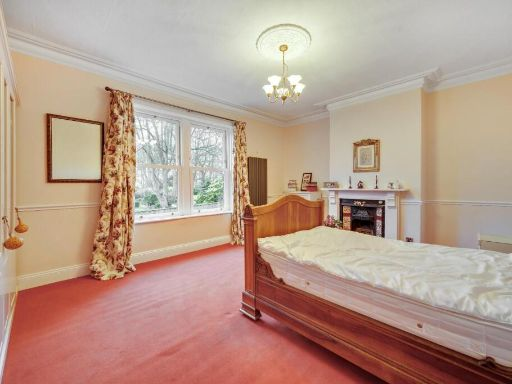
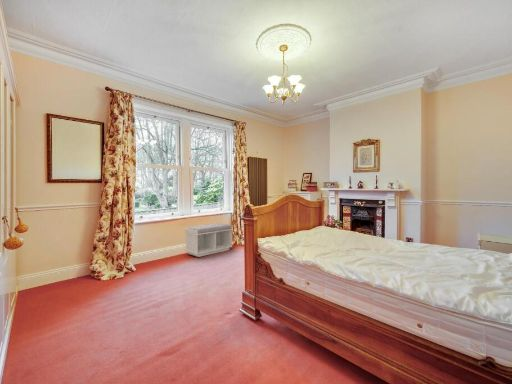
+ bench (209, 238)
